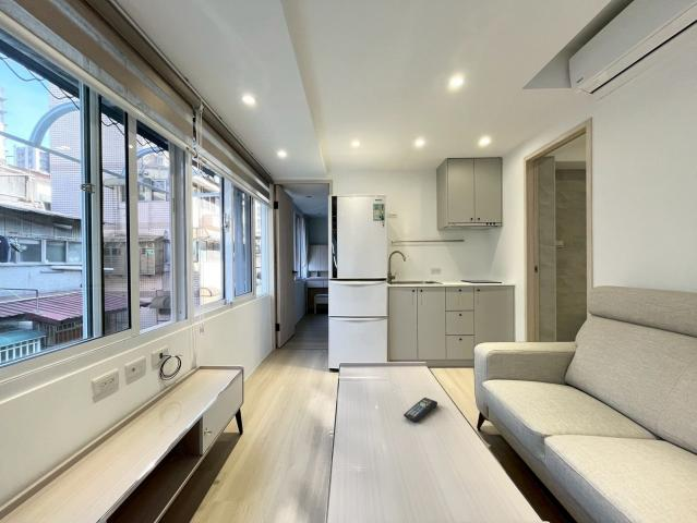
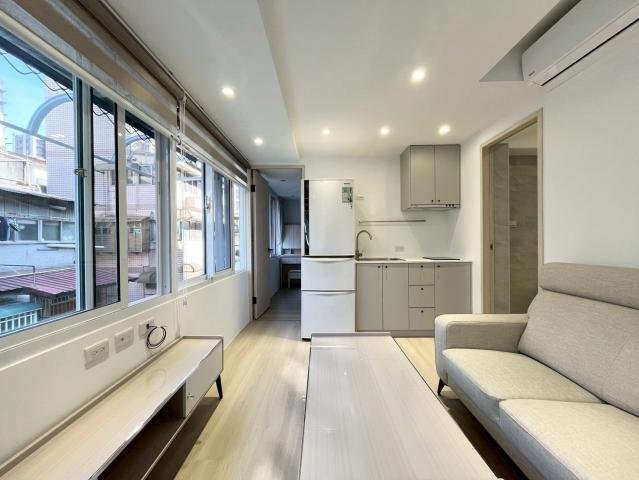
- remote control (421, 409)
